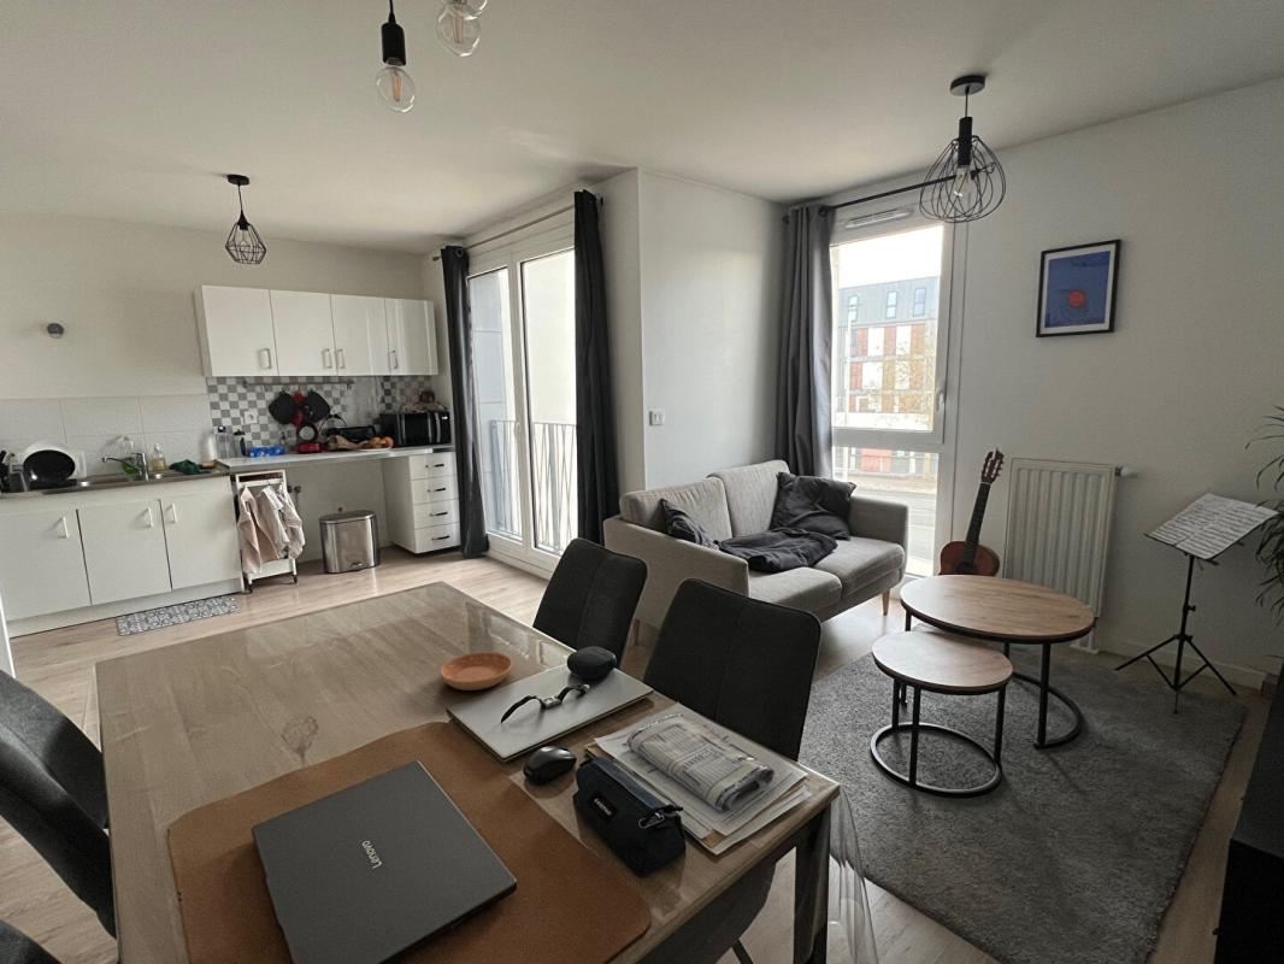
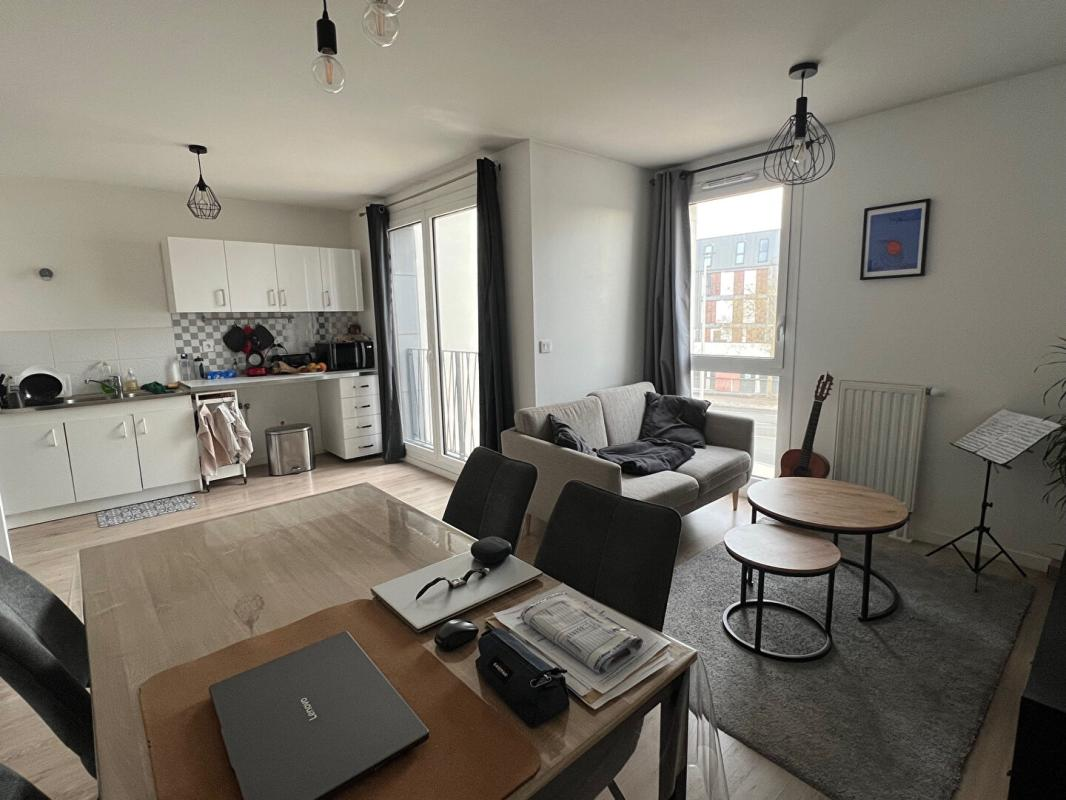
- saucer (477, 671)
